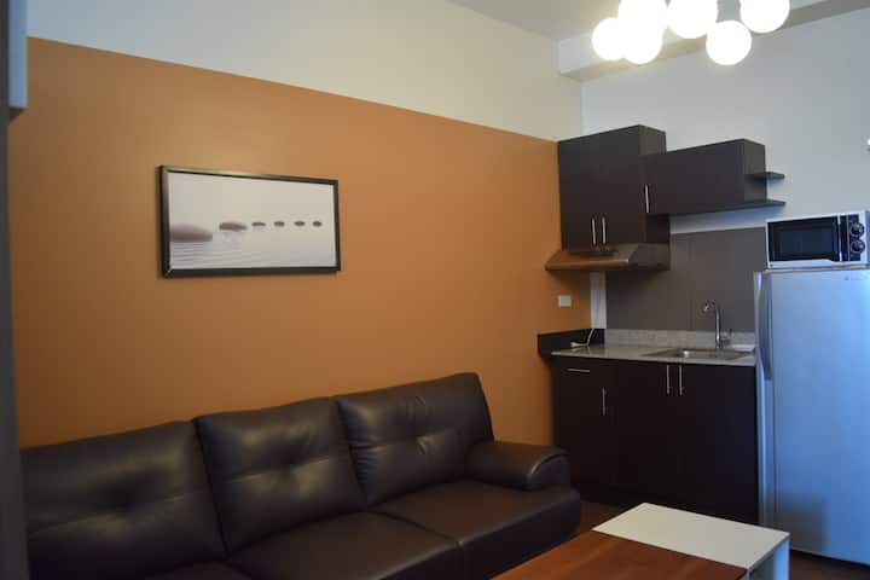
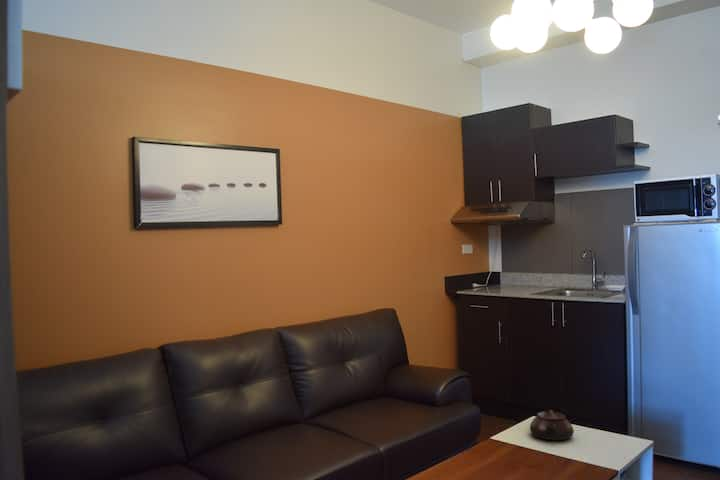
+ teapot (552, 423)
